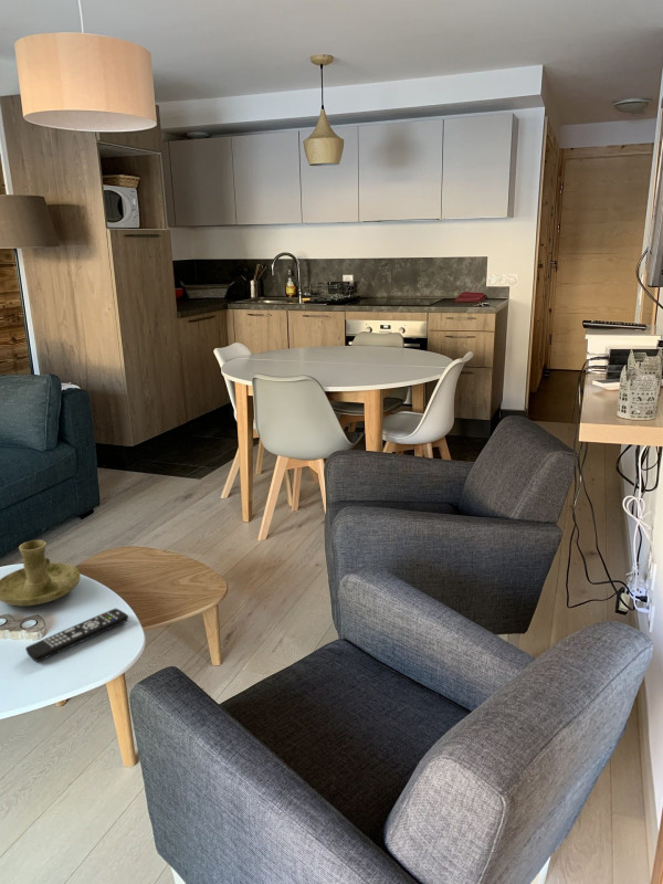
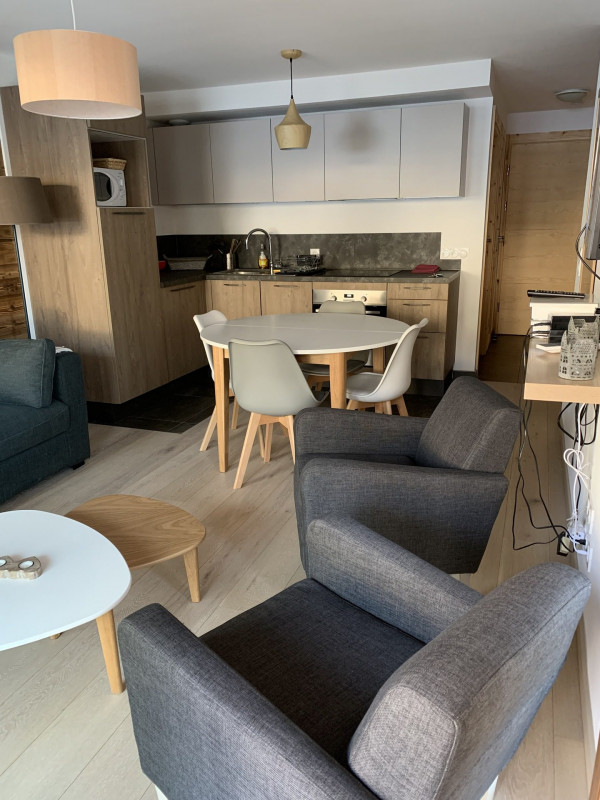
- remote control (78, 633)
- candle holder (34, 566)
